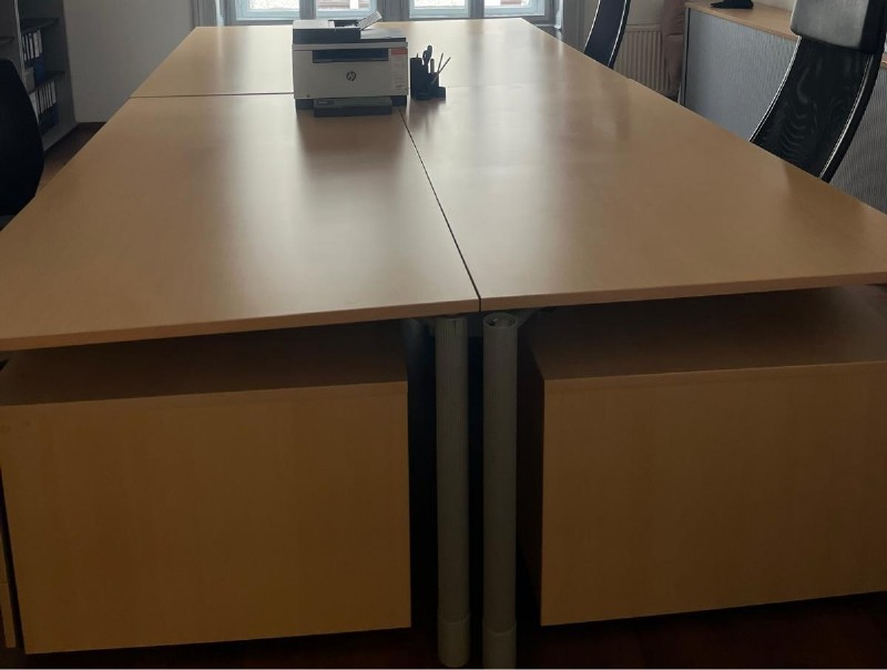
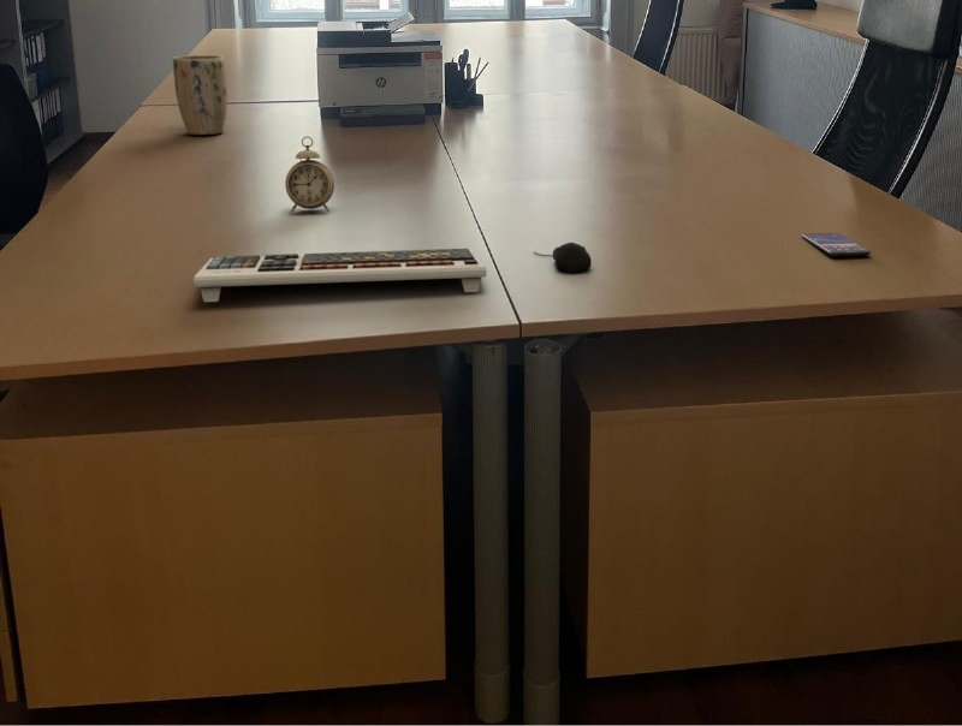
+ smartphone (835, 244)
+ computer keyboard (343, 267)
+ plant pot (201, 95)
+ computer mouse (562, 250)
+ alarm clock (308, 173)
